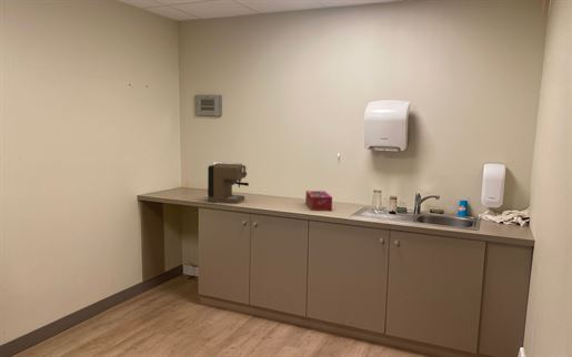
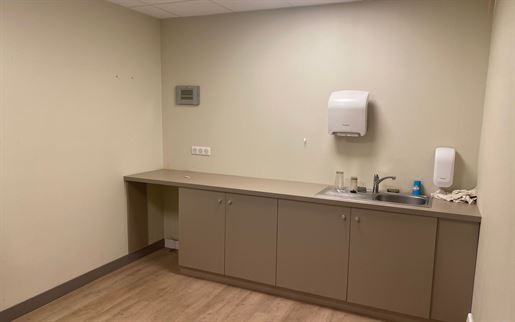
- tissue box (318, 200)
- coffee maker (230, 182)
